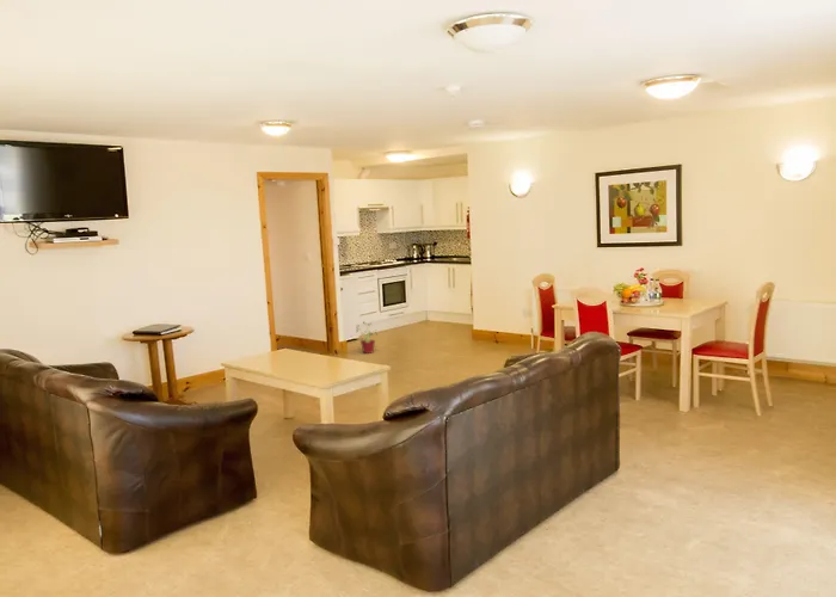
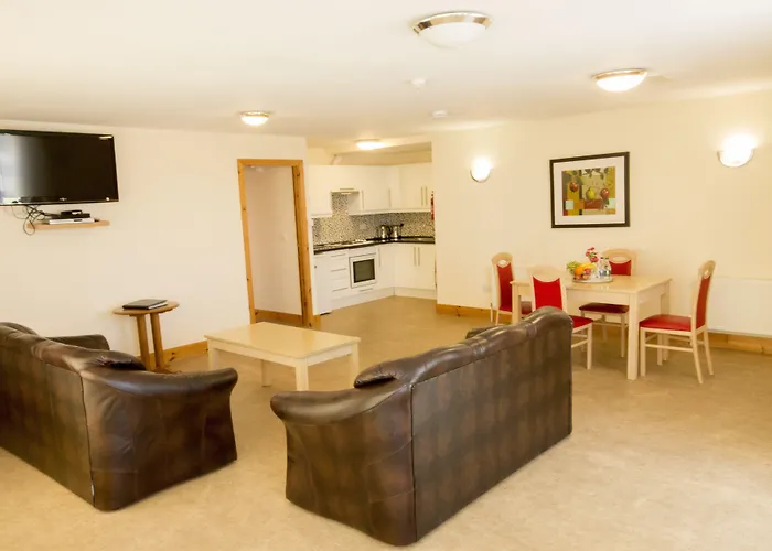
- potted plant (364, 337)
